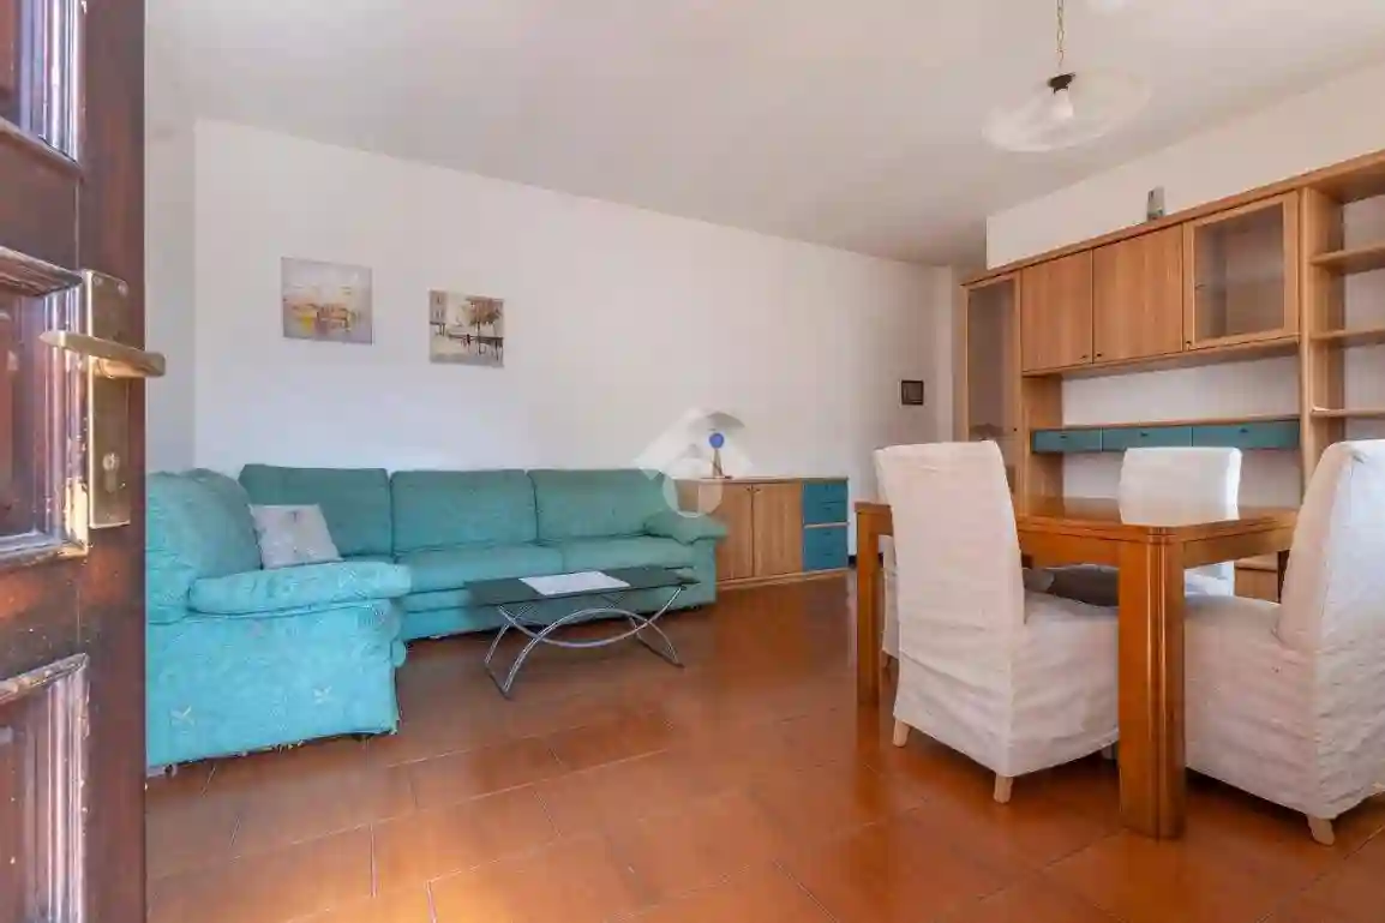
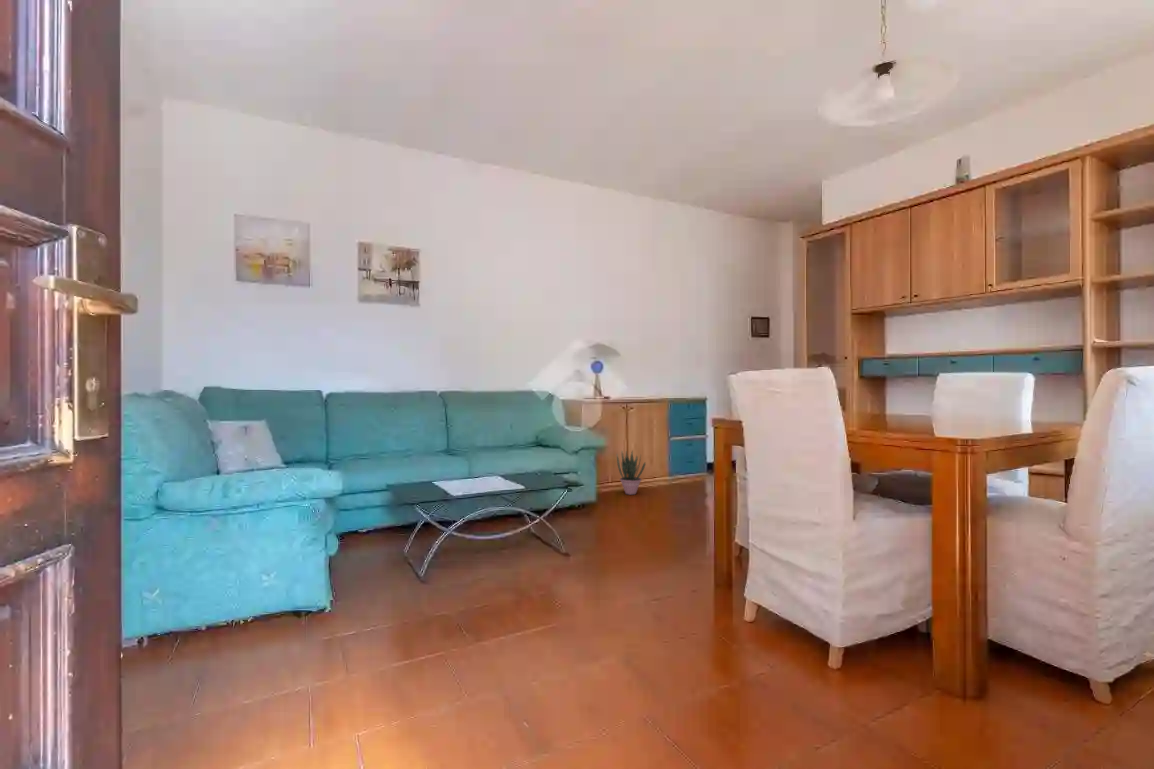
+ potted plant (630, 472)
